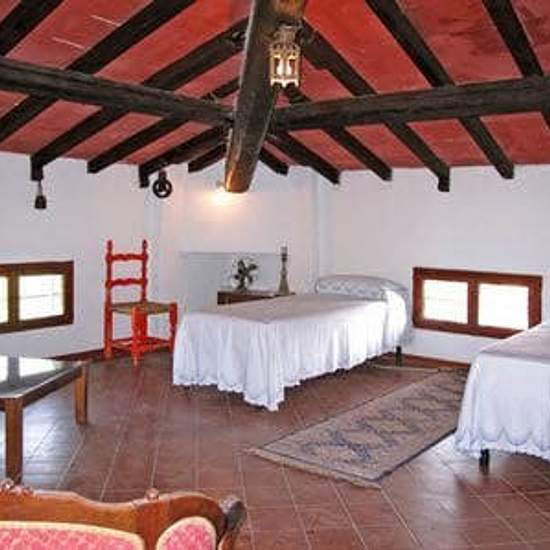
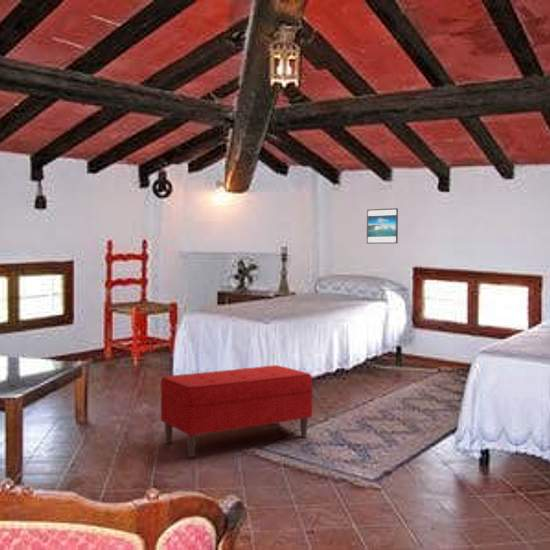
+ bench (237, 407)
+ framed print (382, 226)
